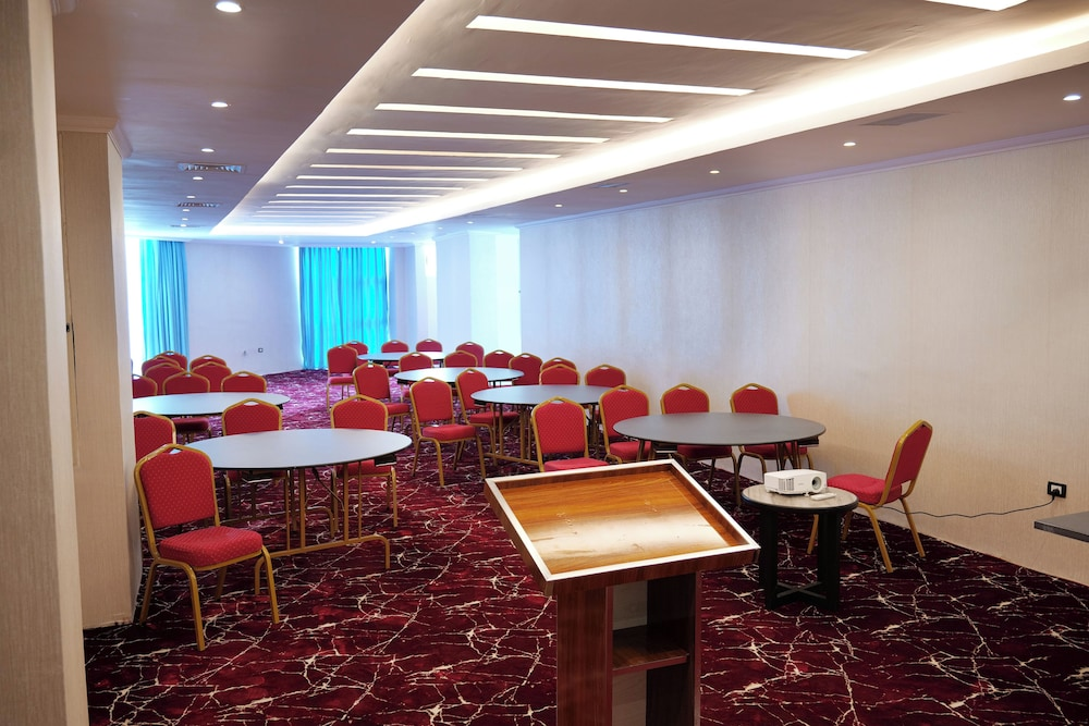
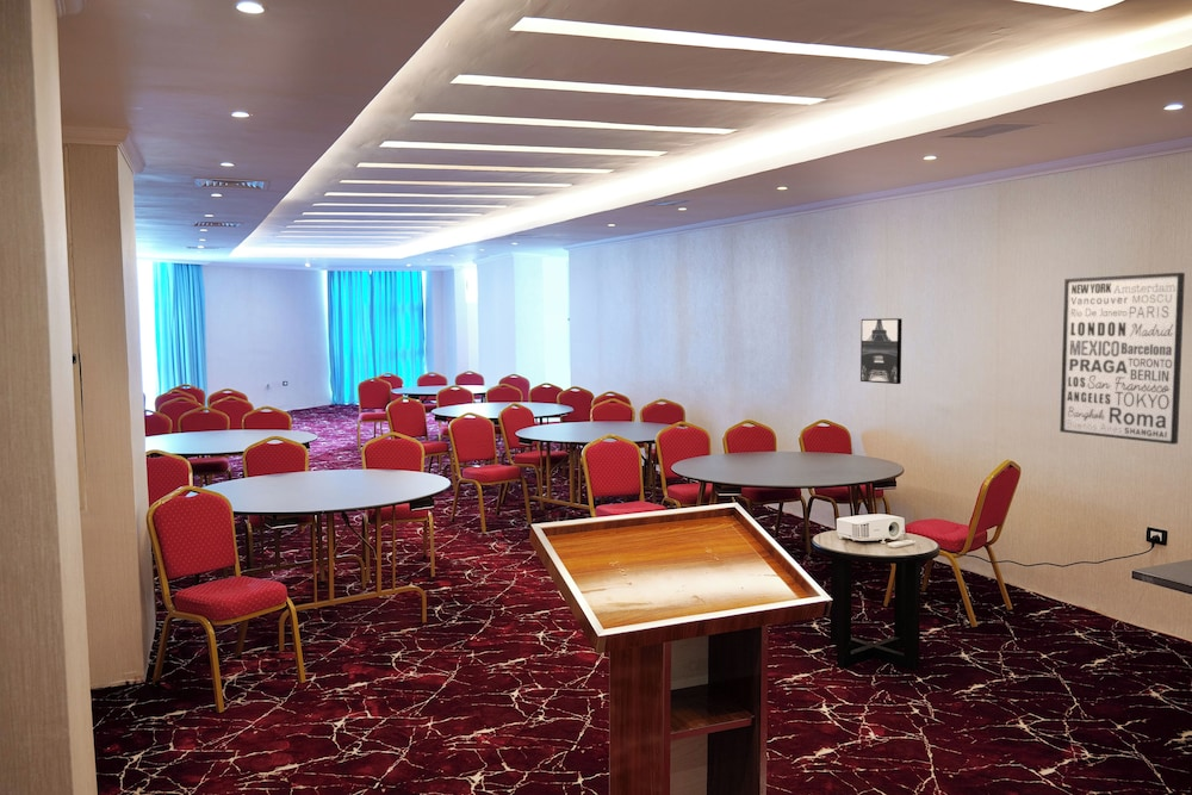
+ wall art (1118, 356)
+ wall art (880, 350)
